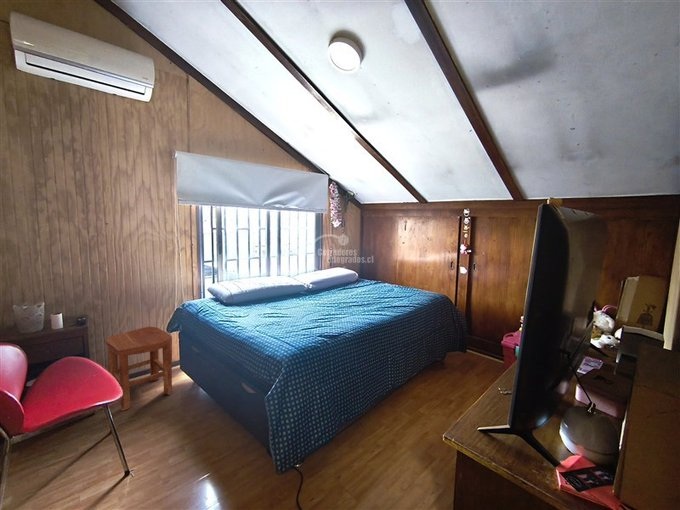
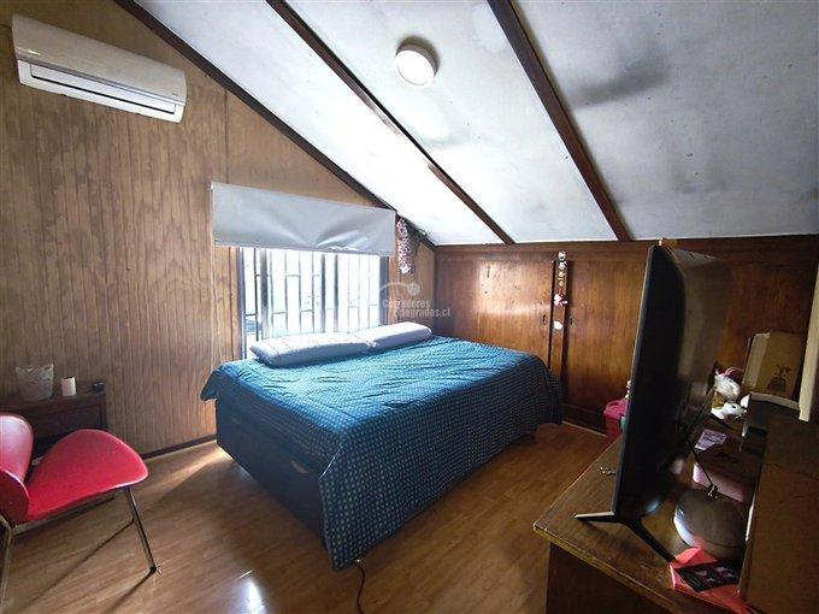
- stool (140, 365)
